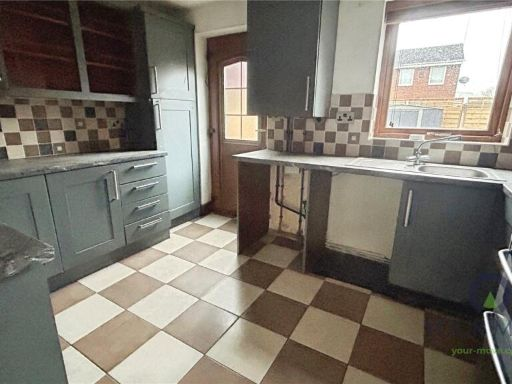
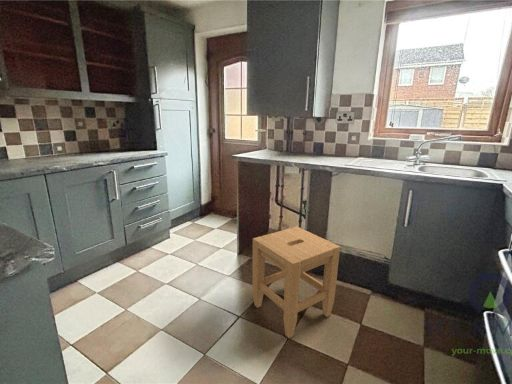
+ stool (293, 277)
